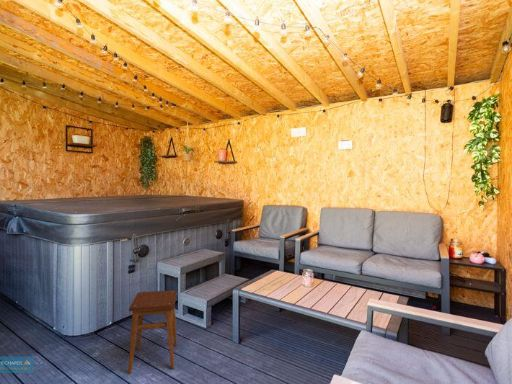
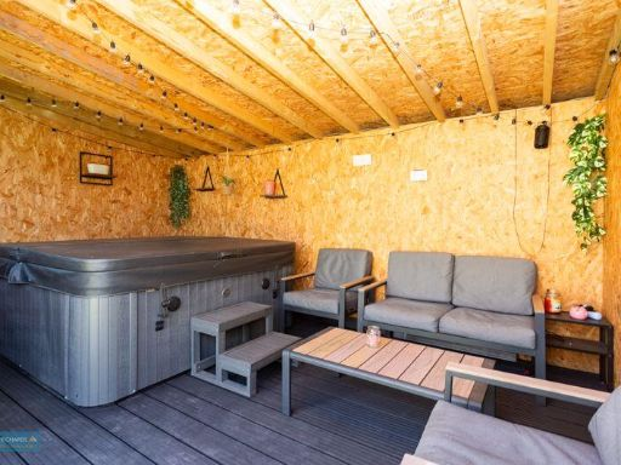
- stool (154, 327)
